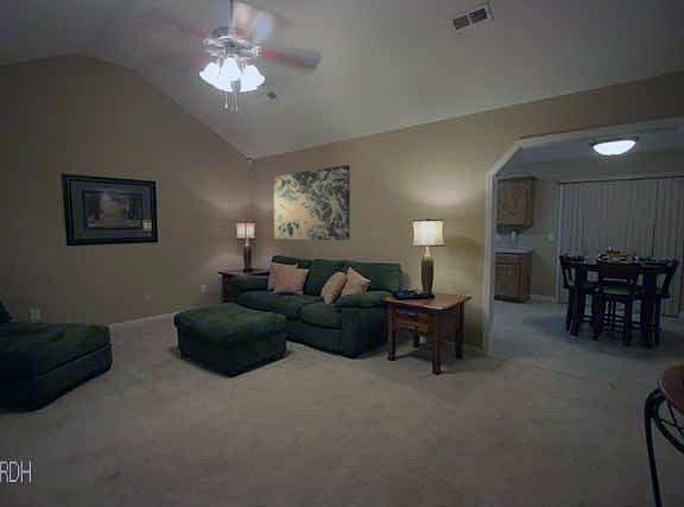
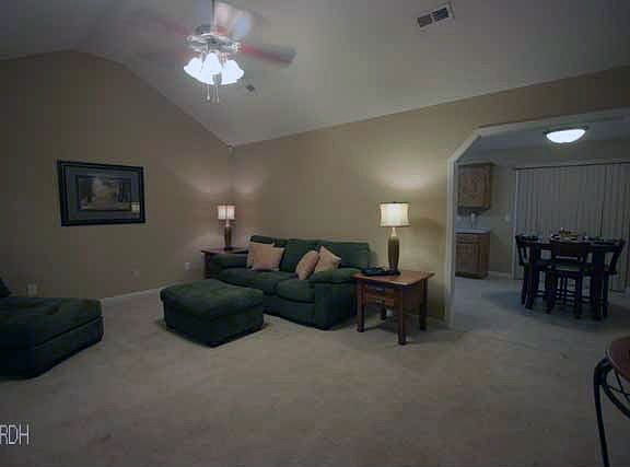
- wall art (308, 205)
